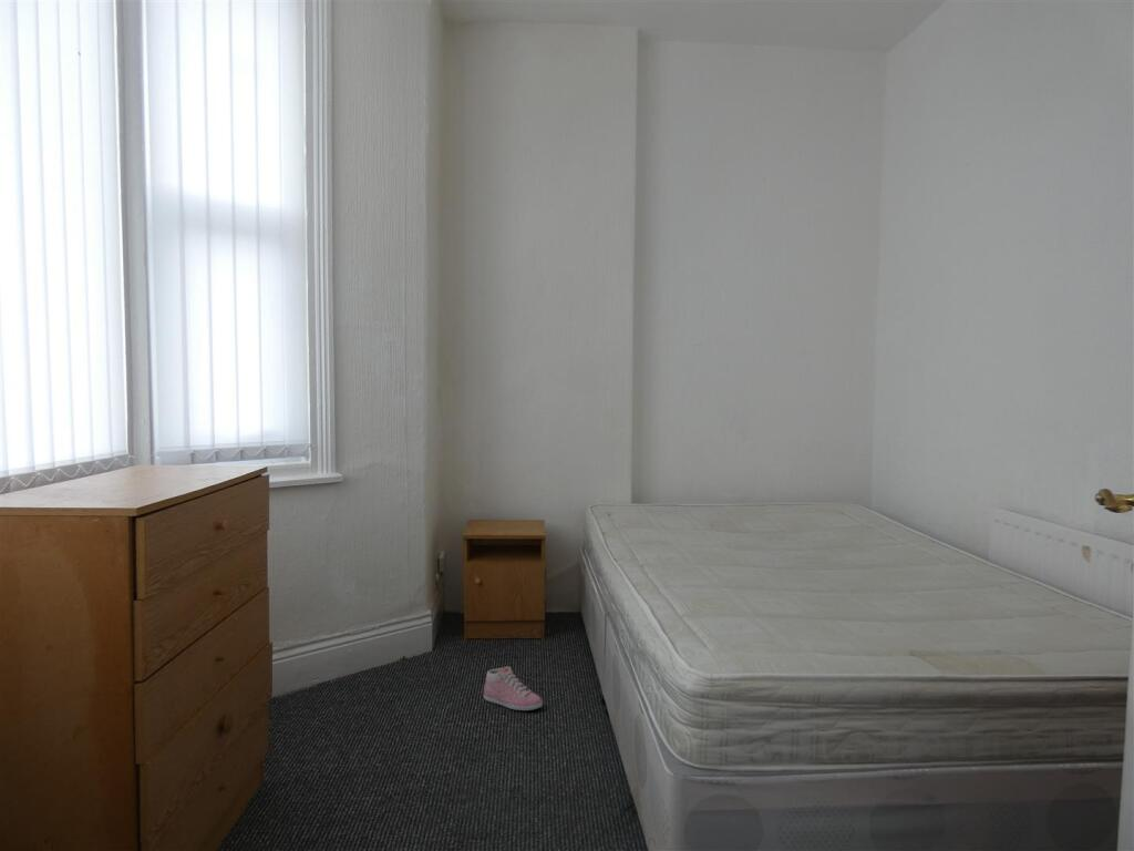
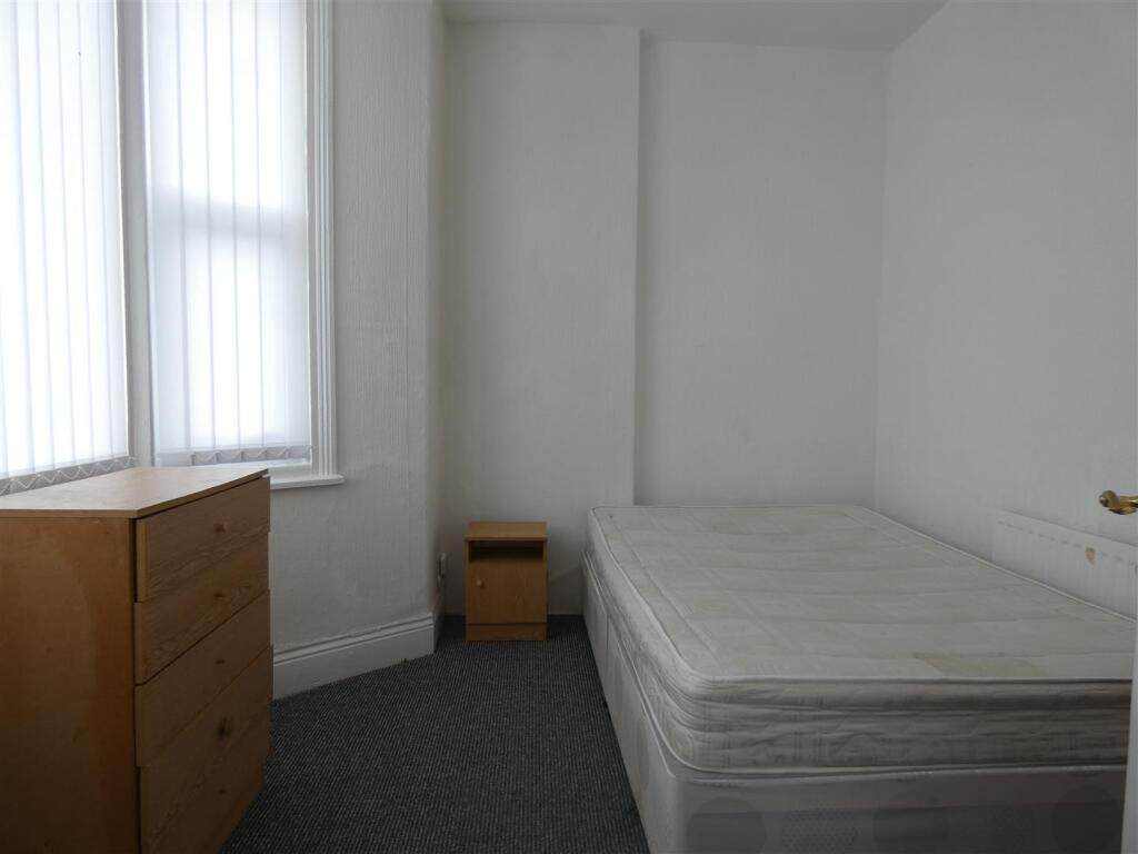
- sneaker (512, 686)
